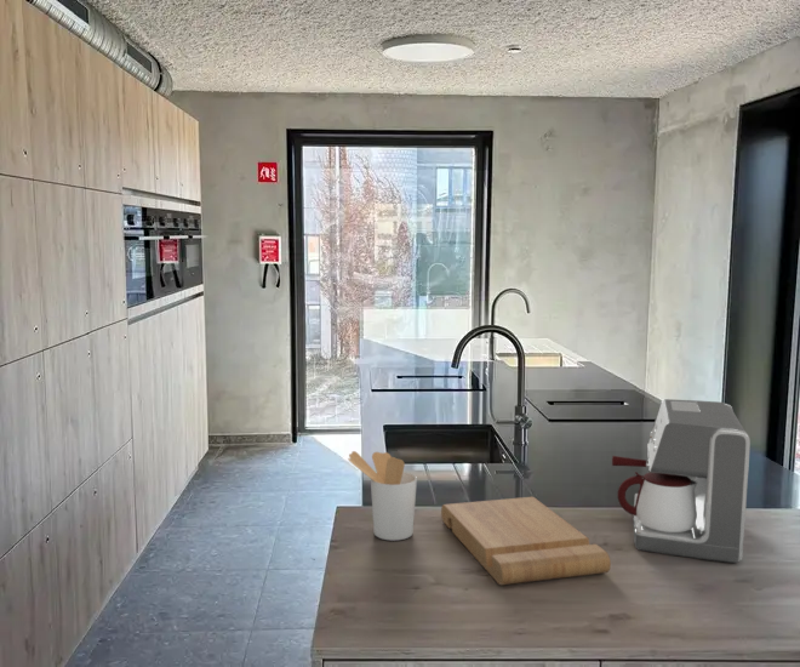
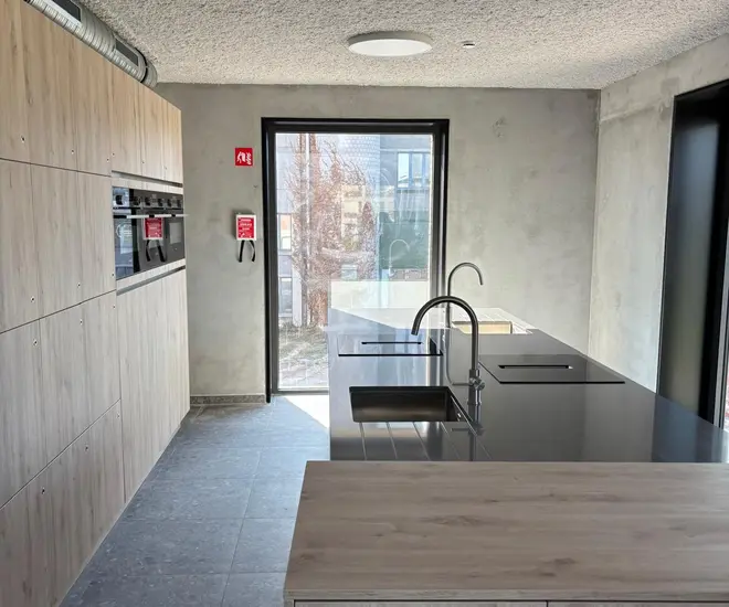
- utensil holder (381, 491)
- cutting board (518, 535)
- coffee maker (690, 473)
